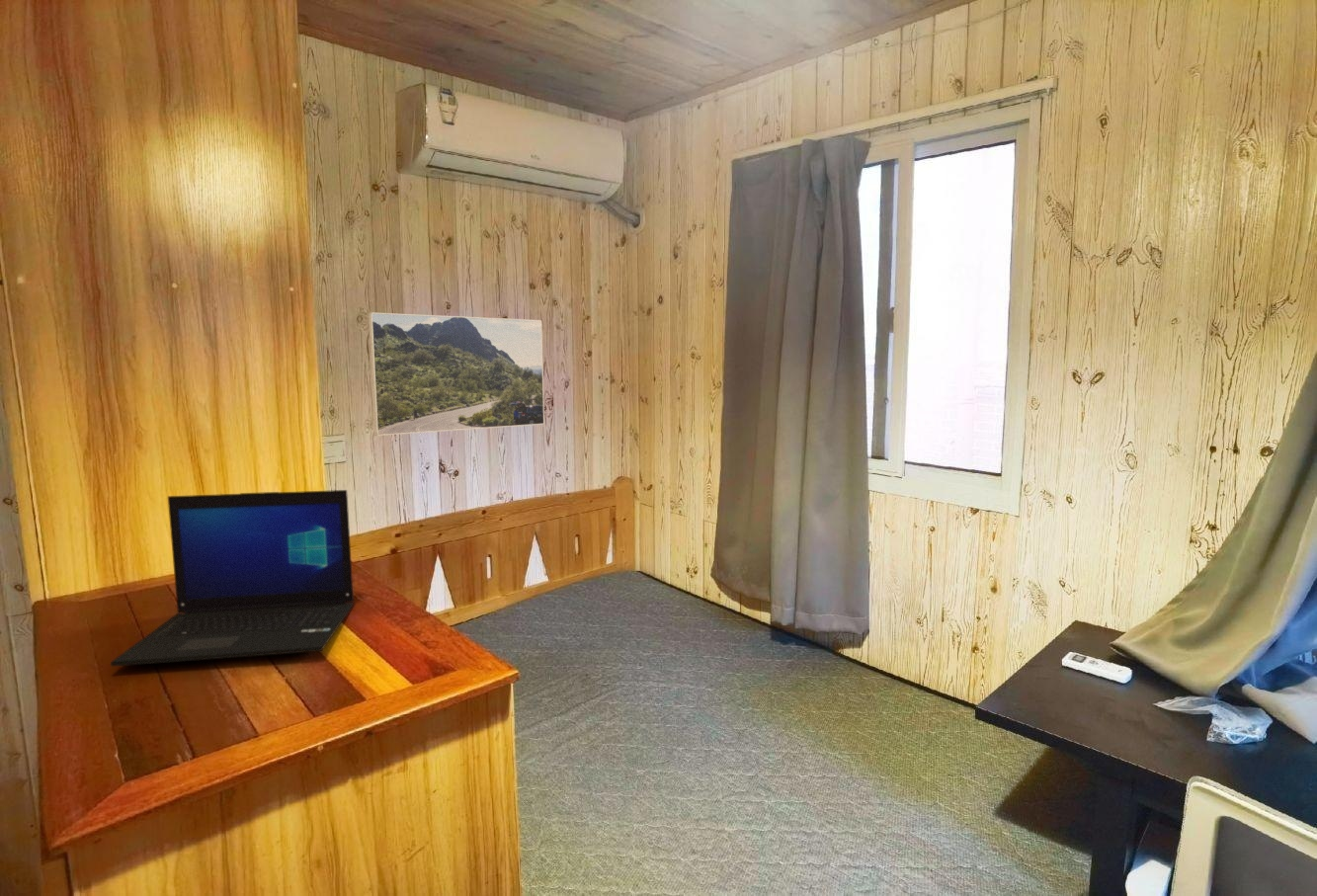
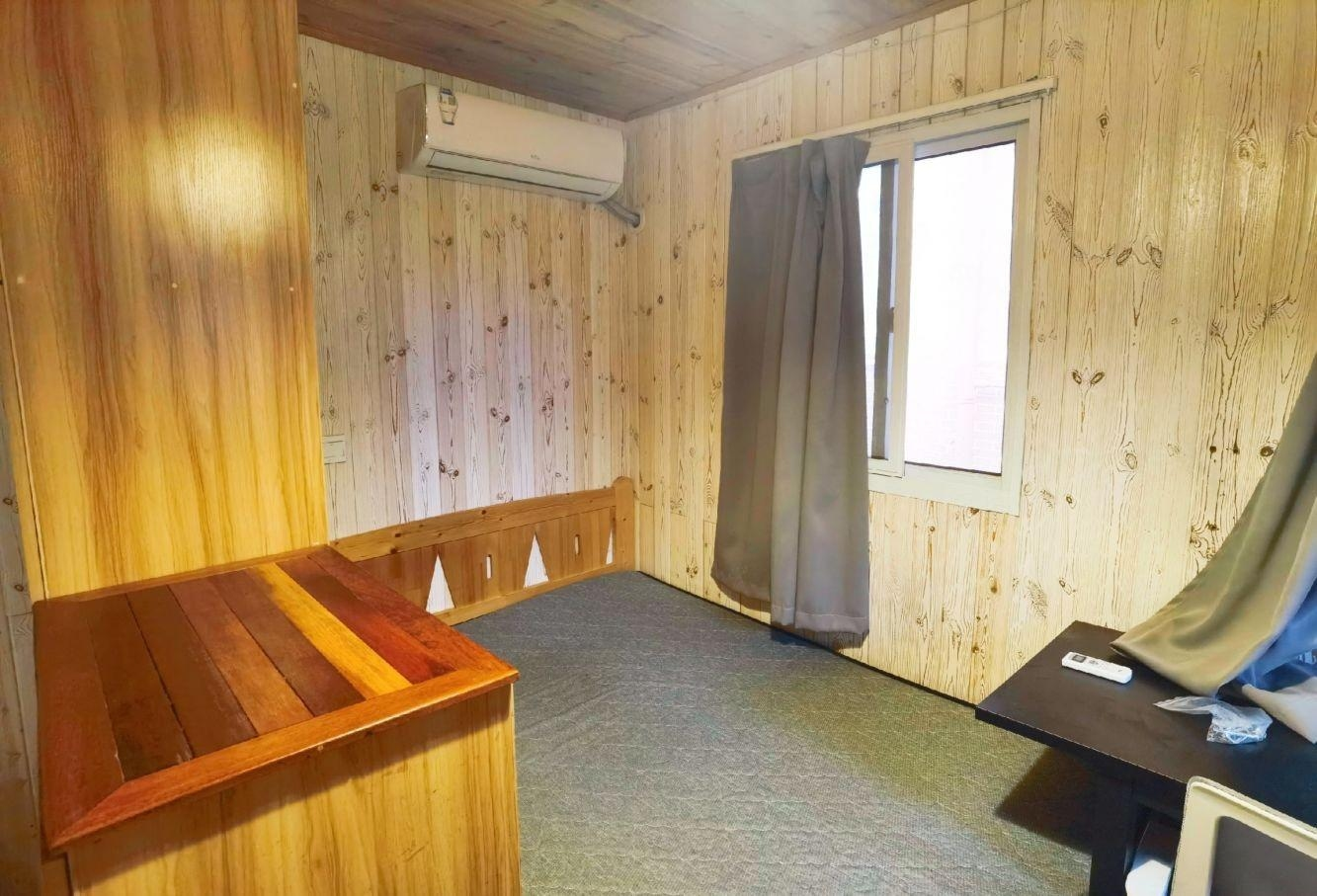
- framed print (463, 373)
- laptop (241, 569)
